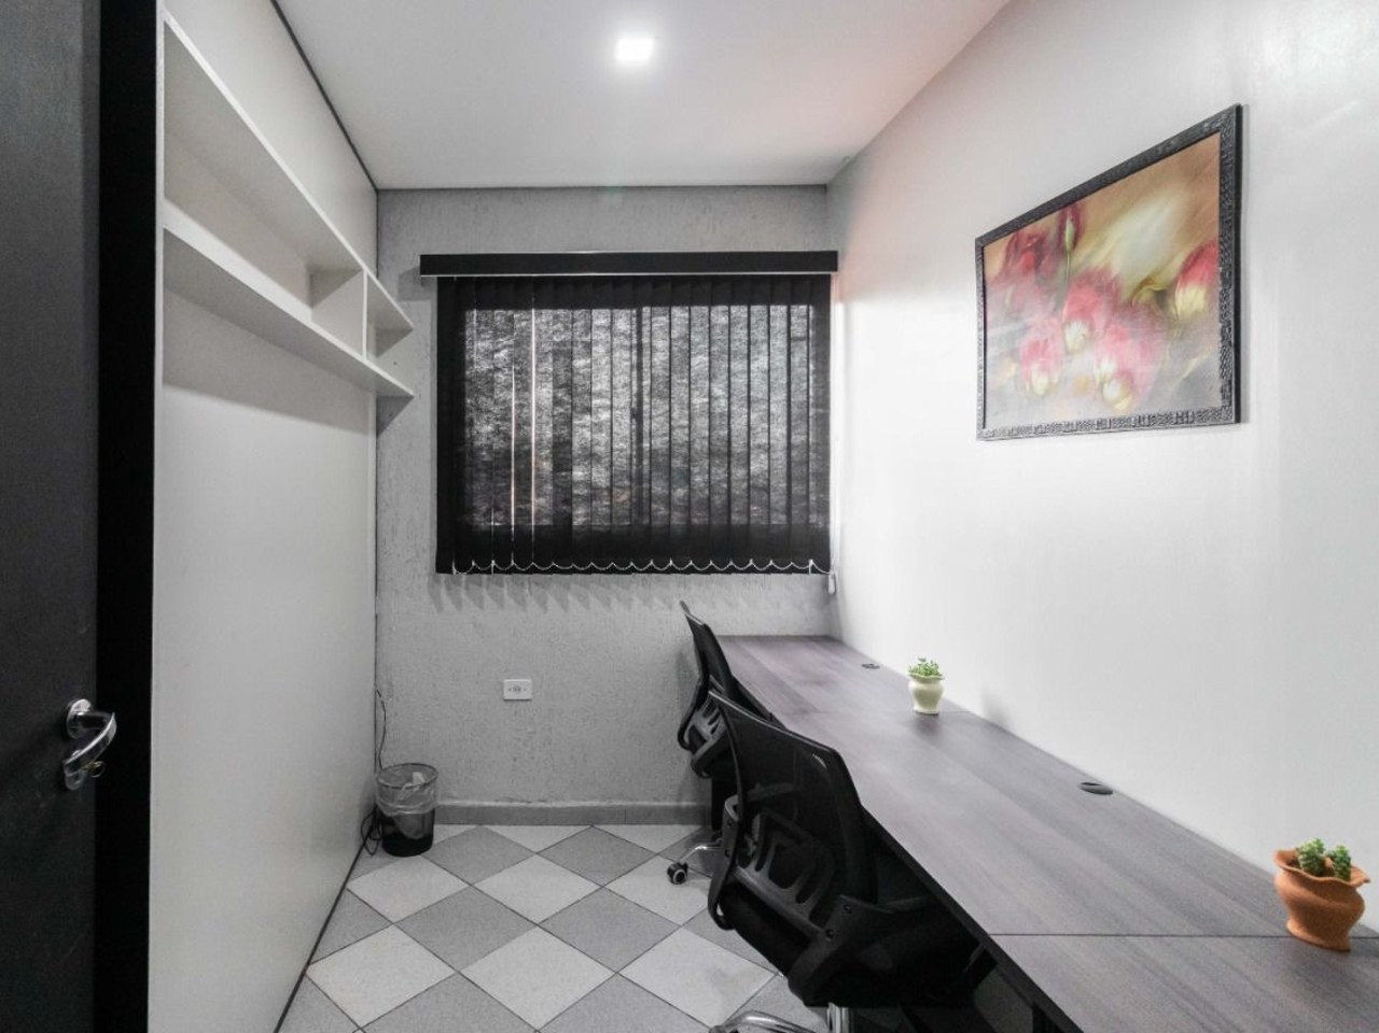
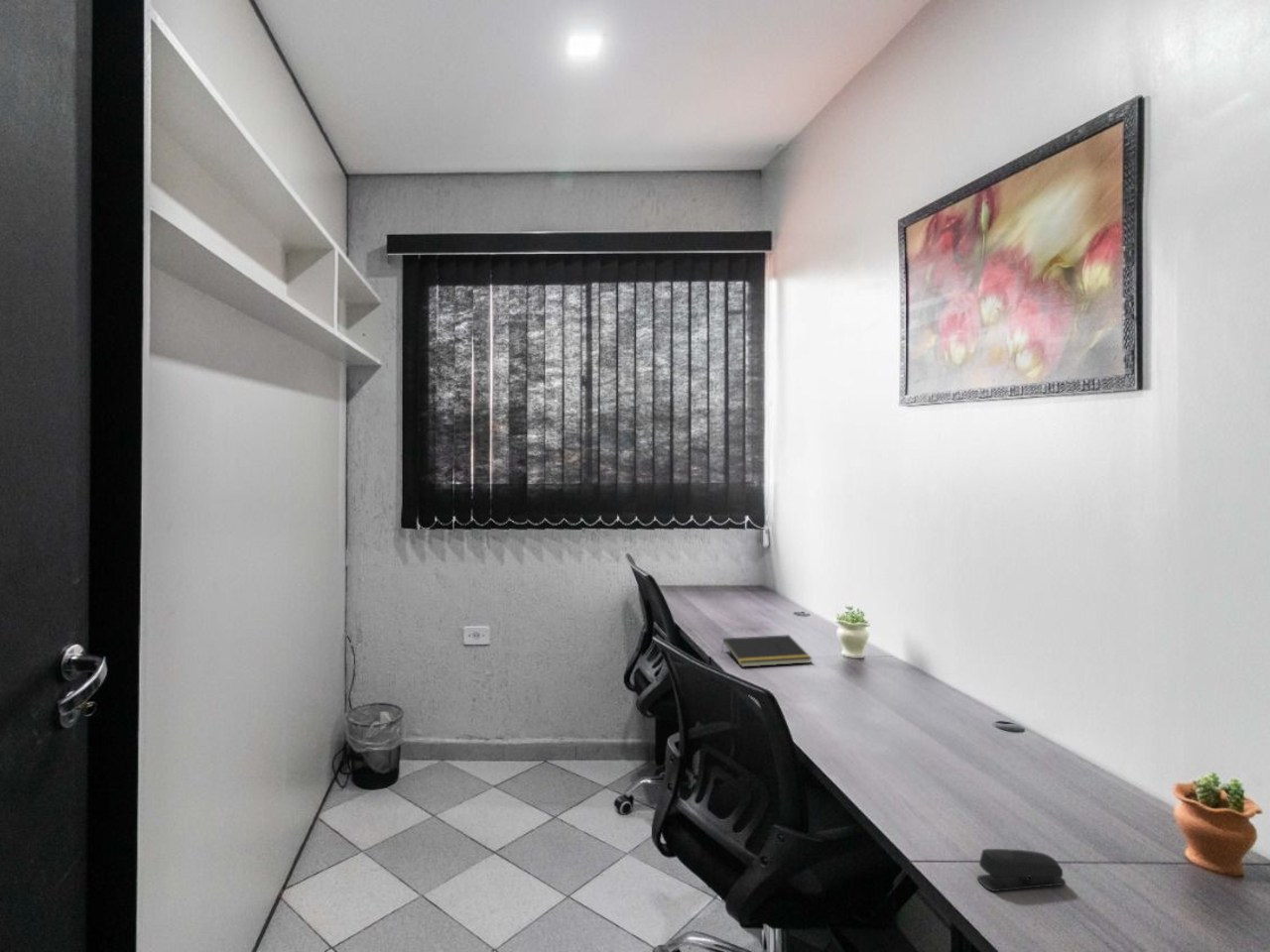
+ notepad (766, 650)
+ stapler (1021, 865)
